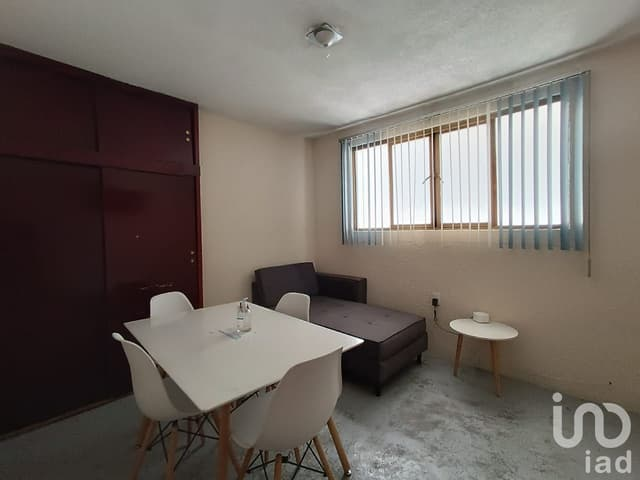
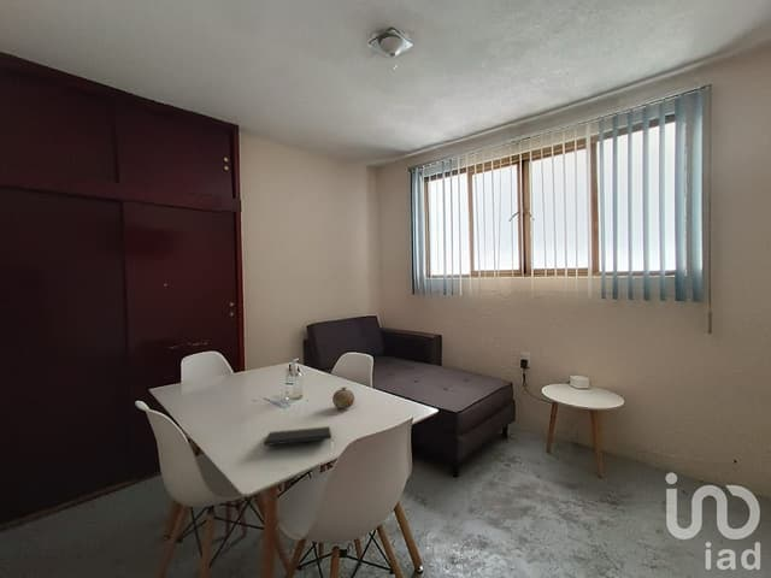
+ fruit (343, 397)
+ notepad (299, 435)
